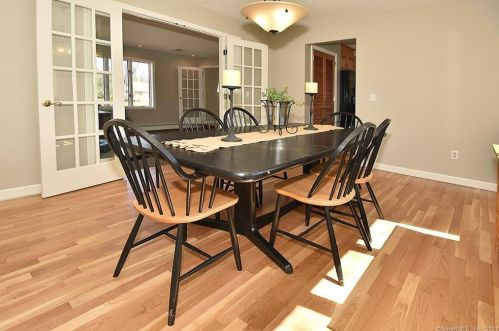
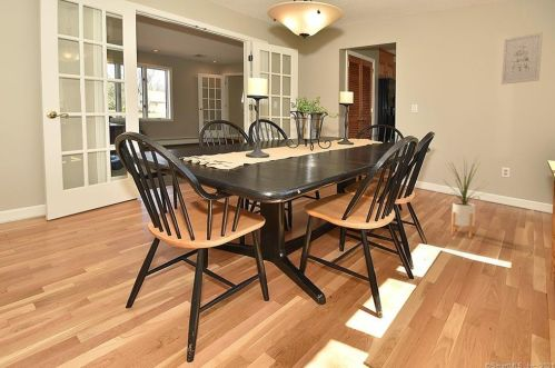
+ house plant (464, 195)
+ wall art (521, 59)
